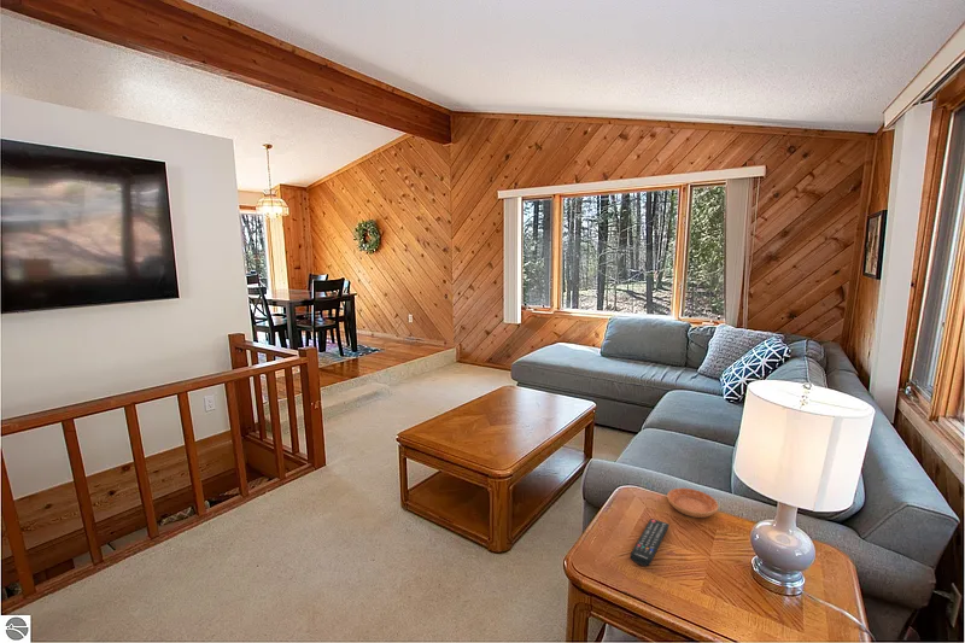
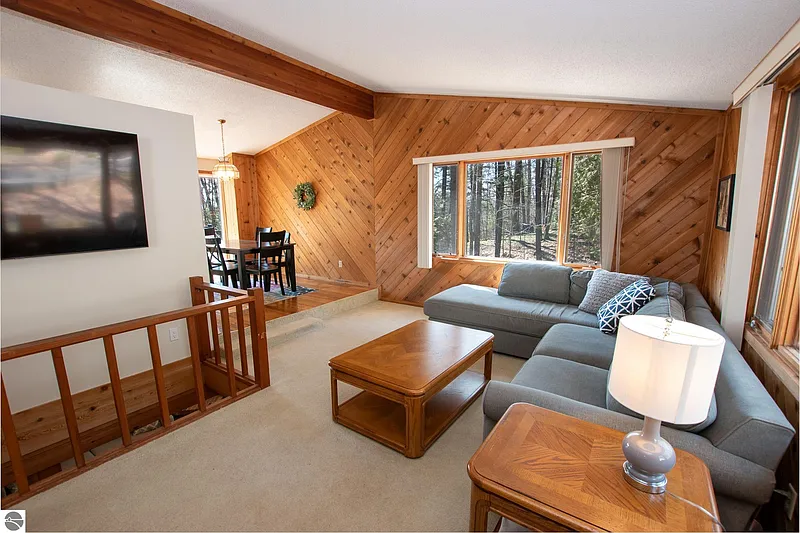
- saucer (691, 503)
- remote control (650, 540)
